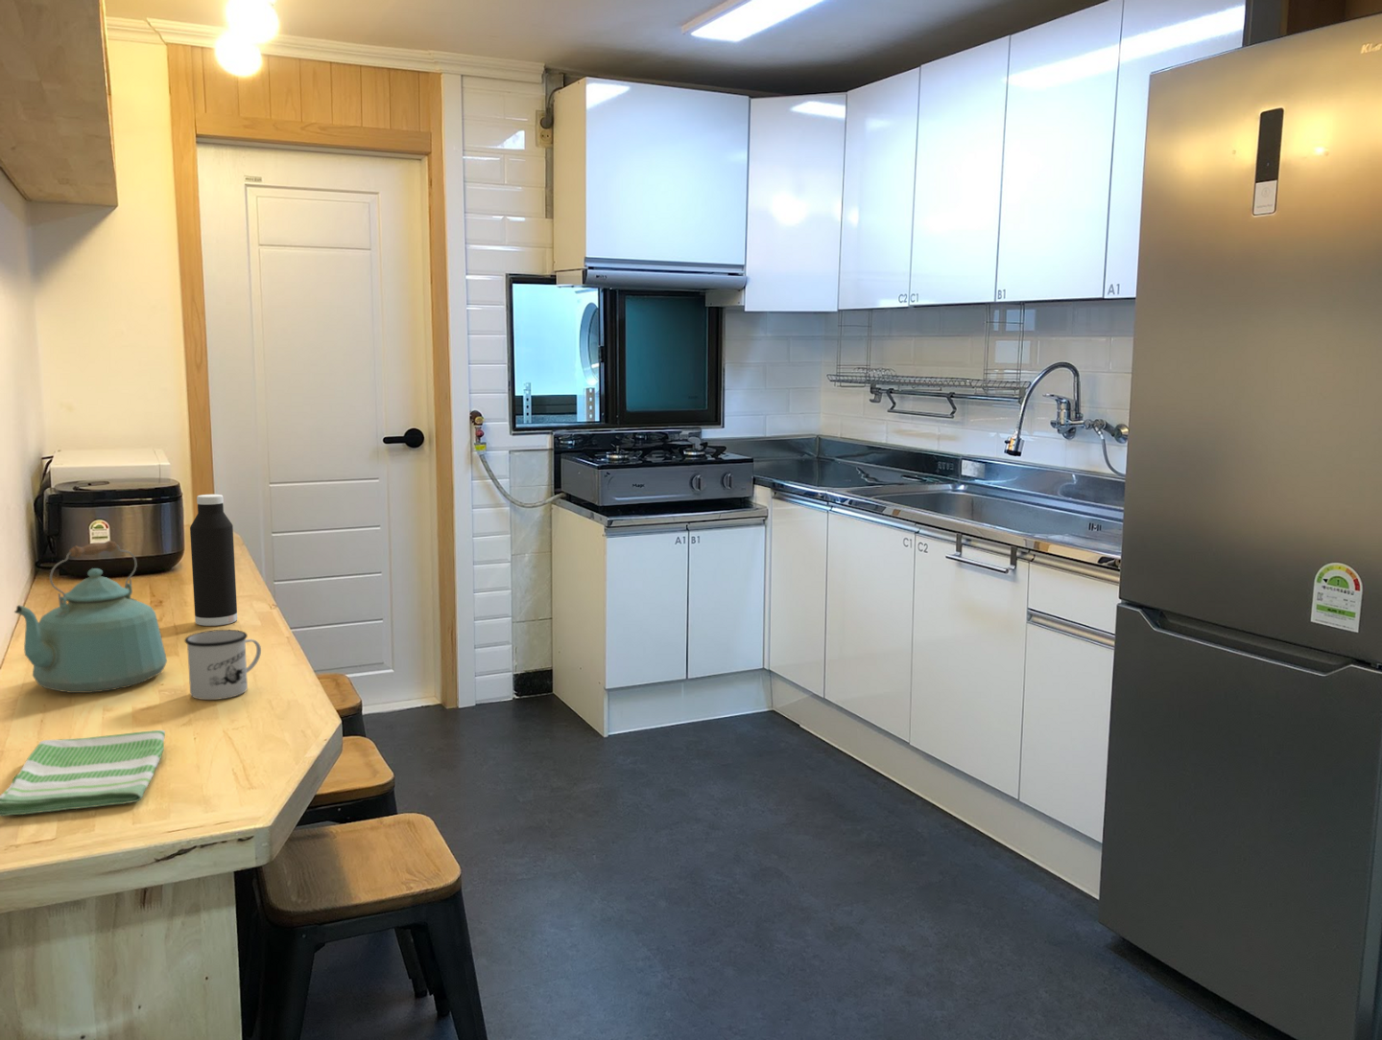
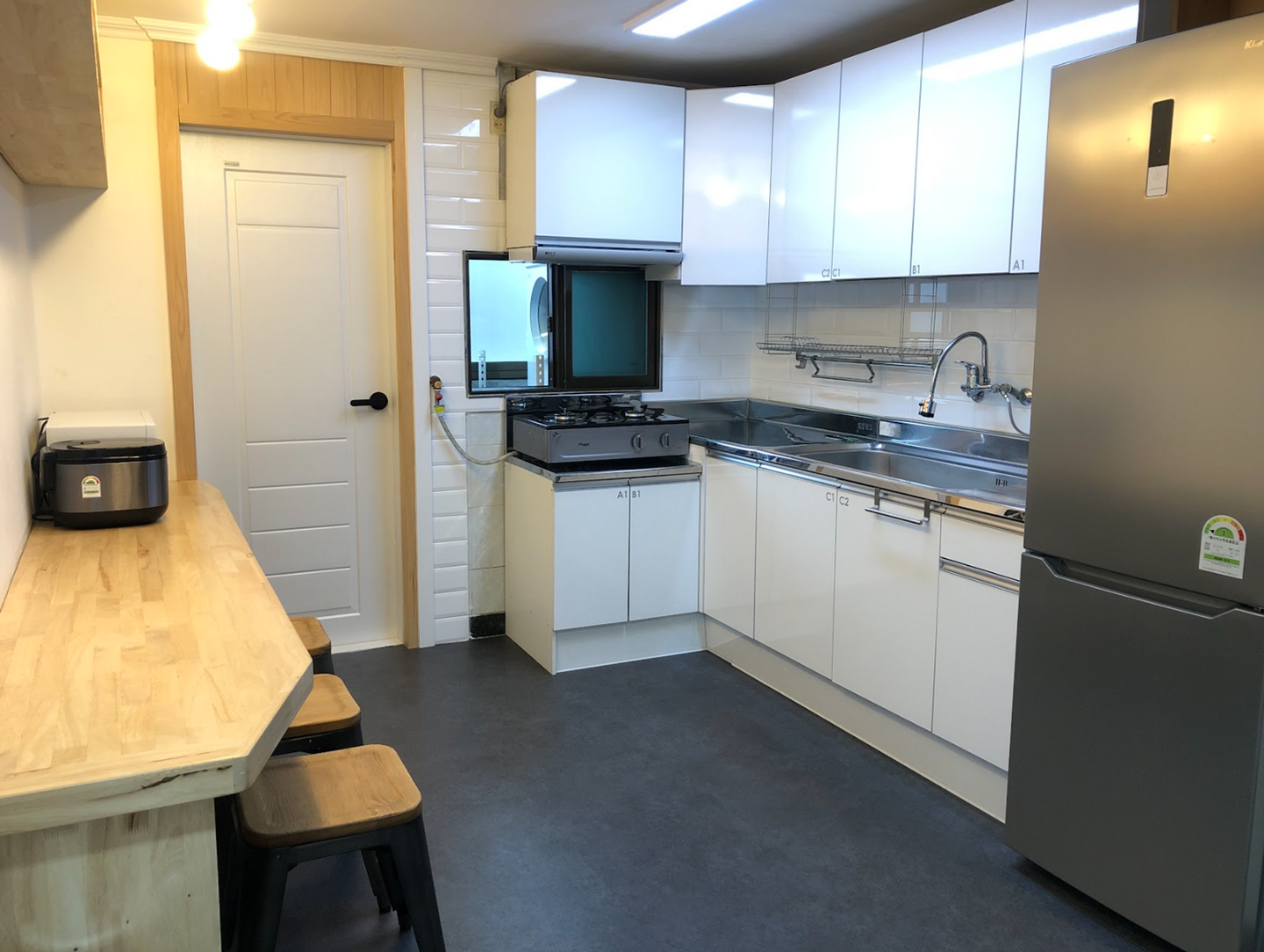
- kettle (86, 614)
- dish towel (85, 769)
- mug (225, 662)
- water bottle (212, 559)
